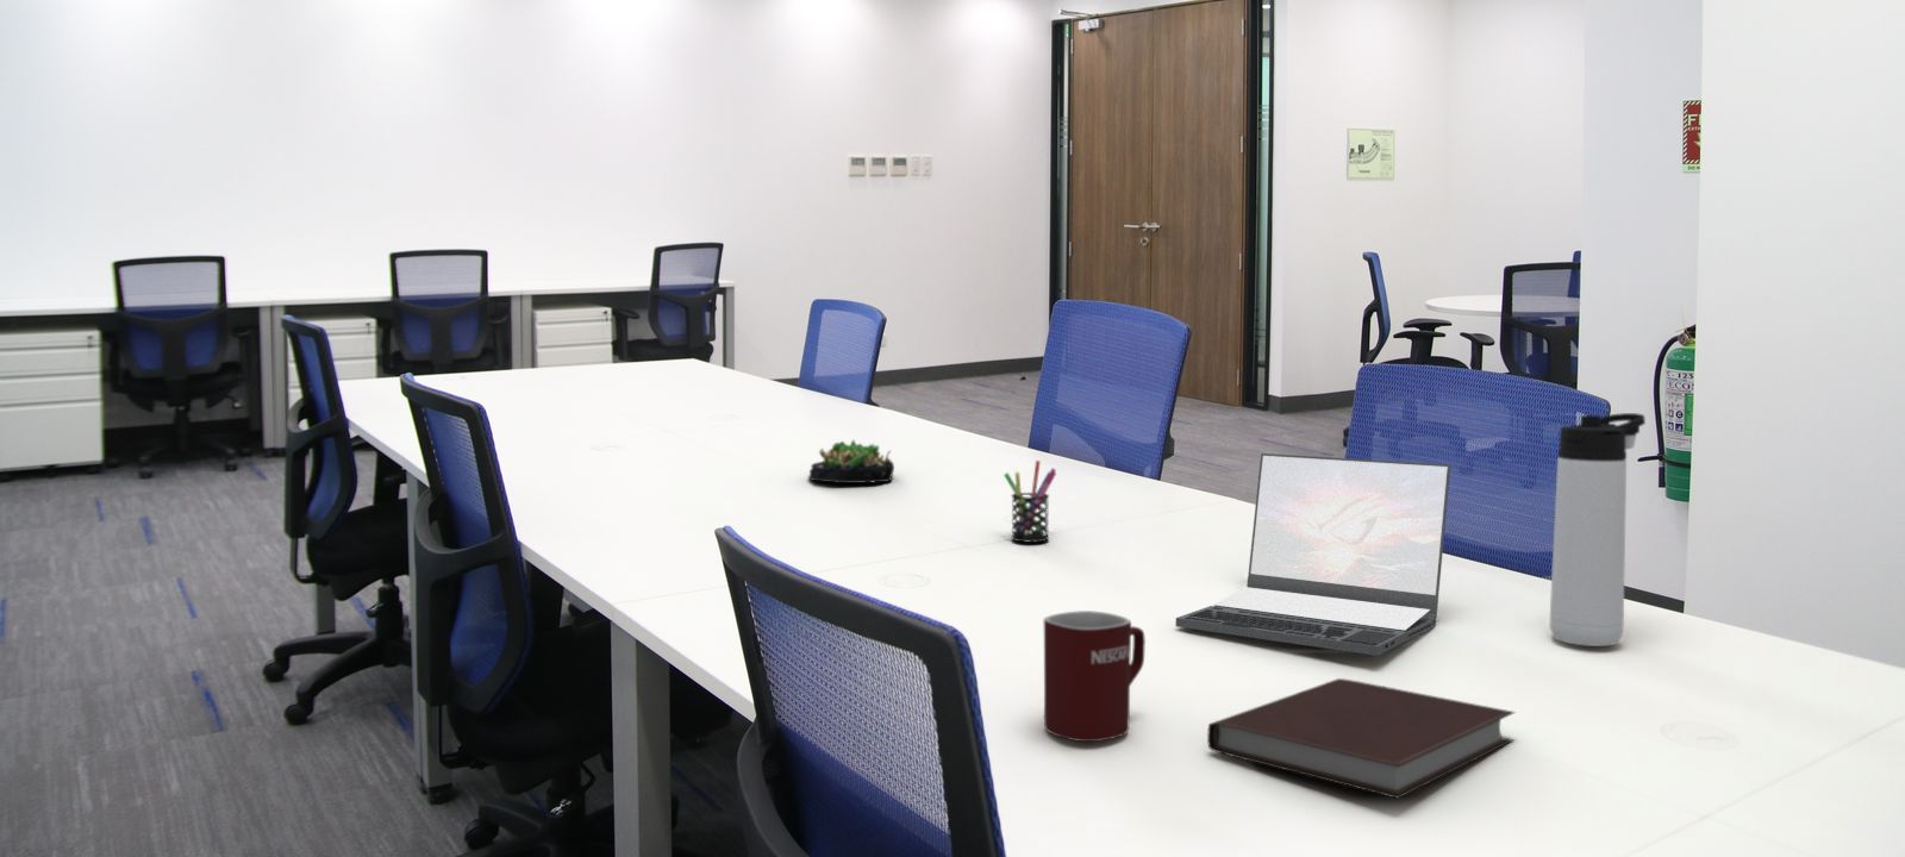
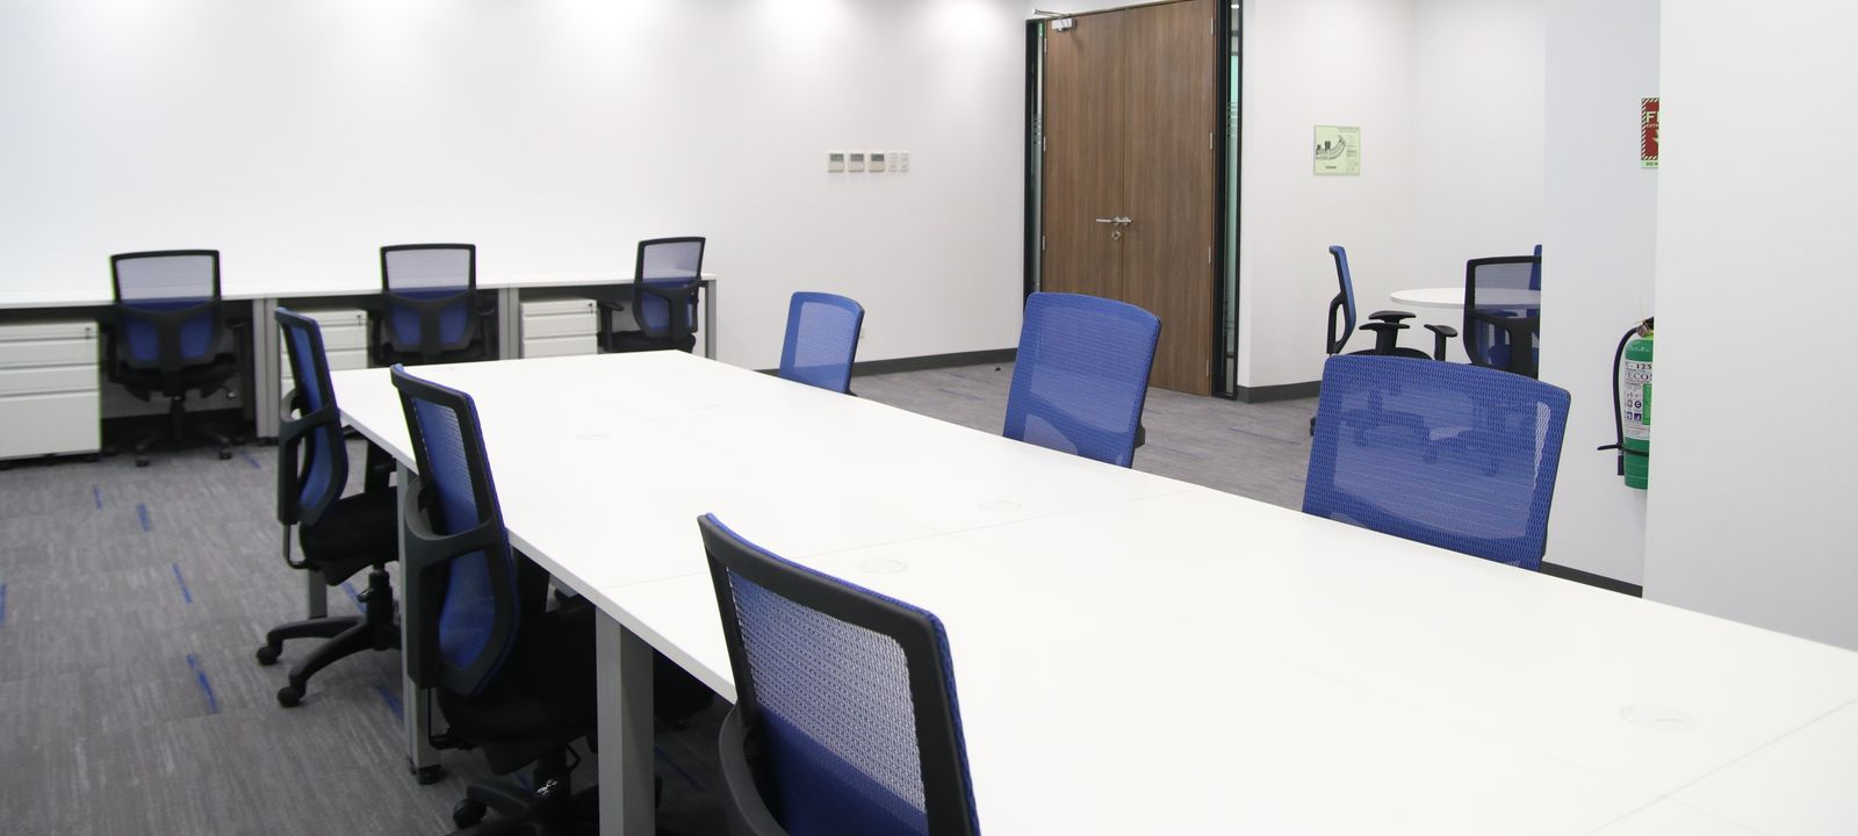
- notebook (1362, 731)
- succulent plant (853, 460)
- pen holder (1027, 500)
- laptop (1313, 544)
- mug (1100, 671)
- thermos bottle (1599, 526)
